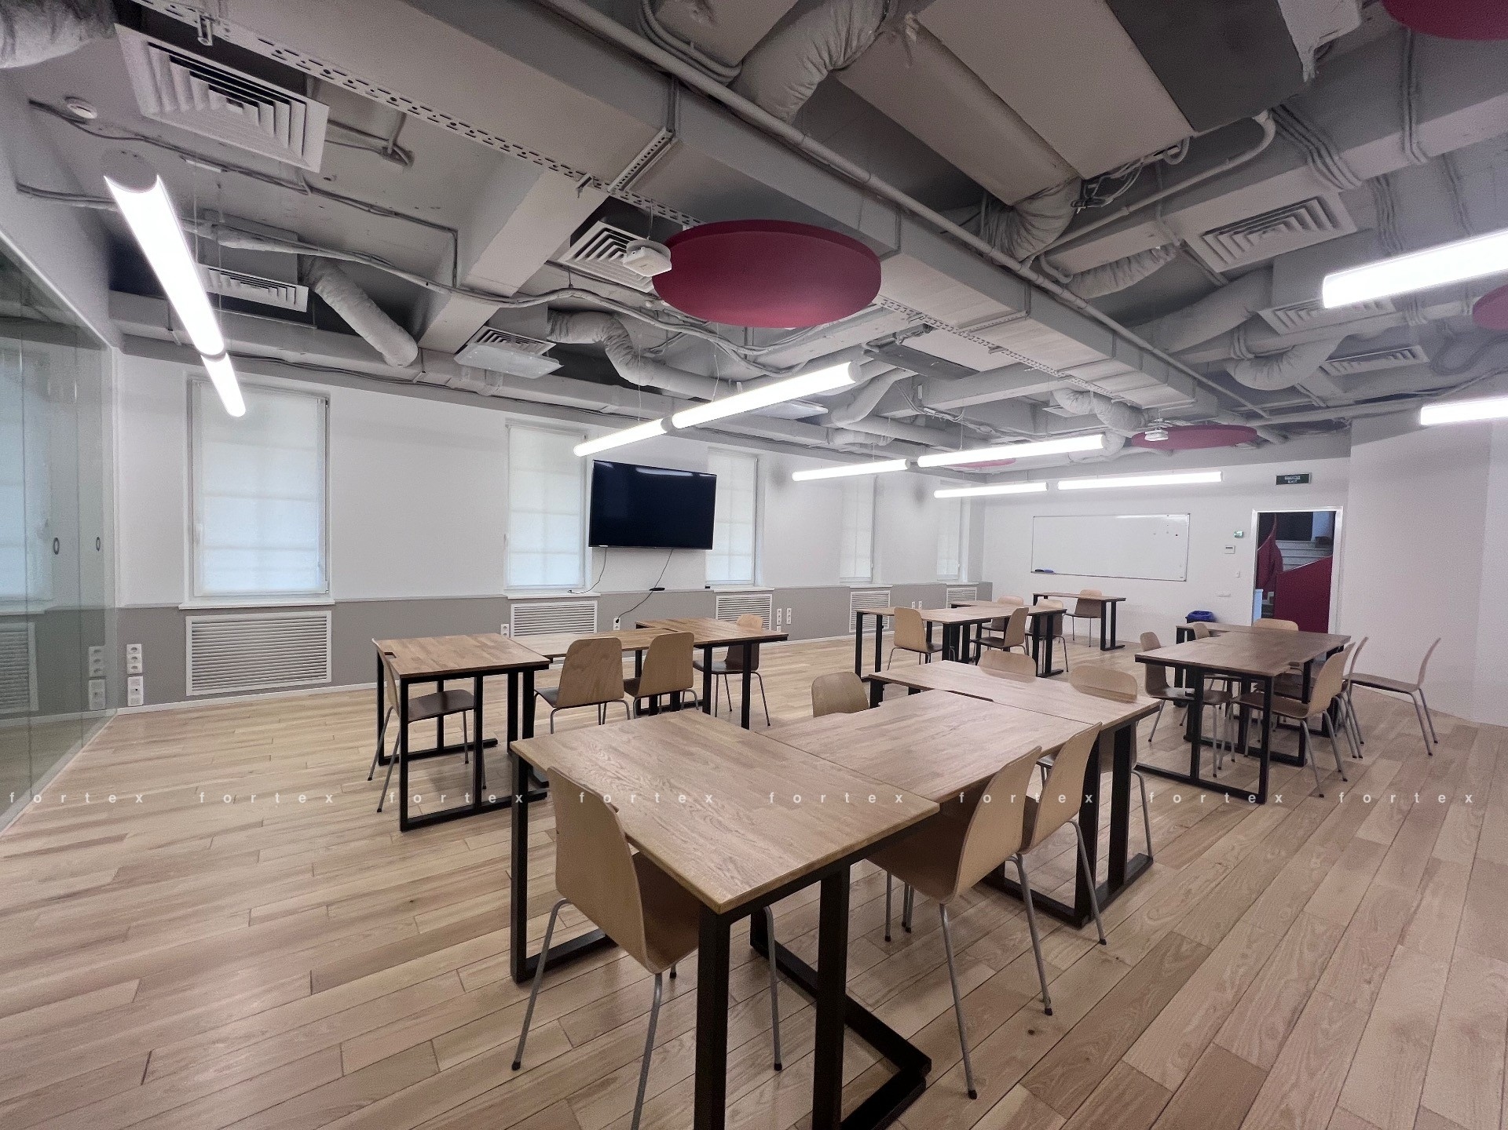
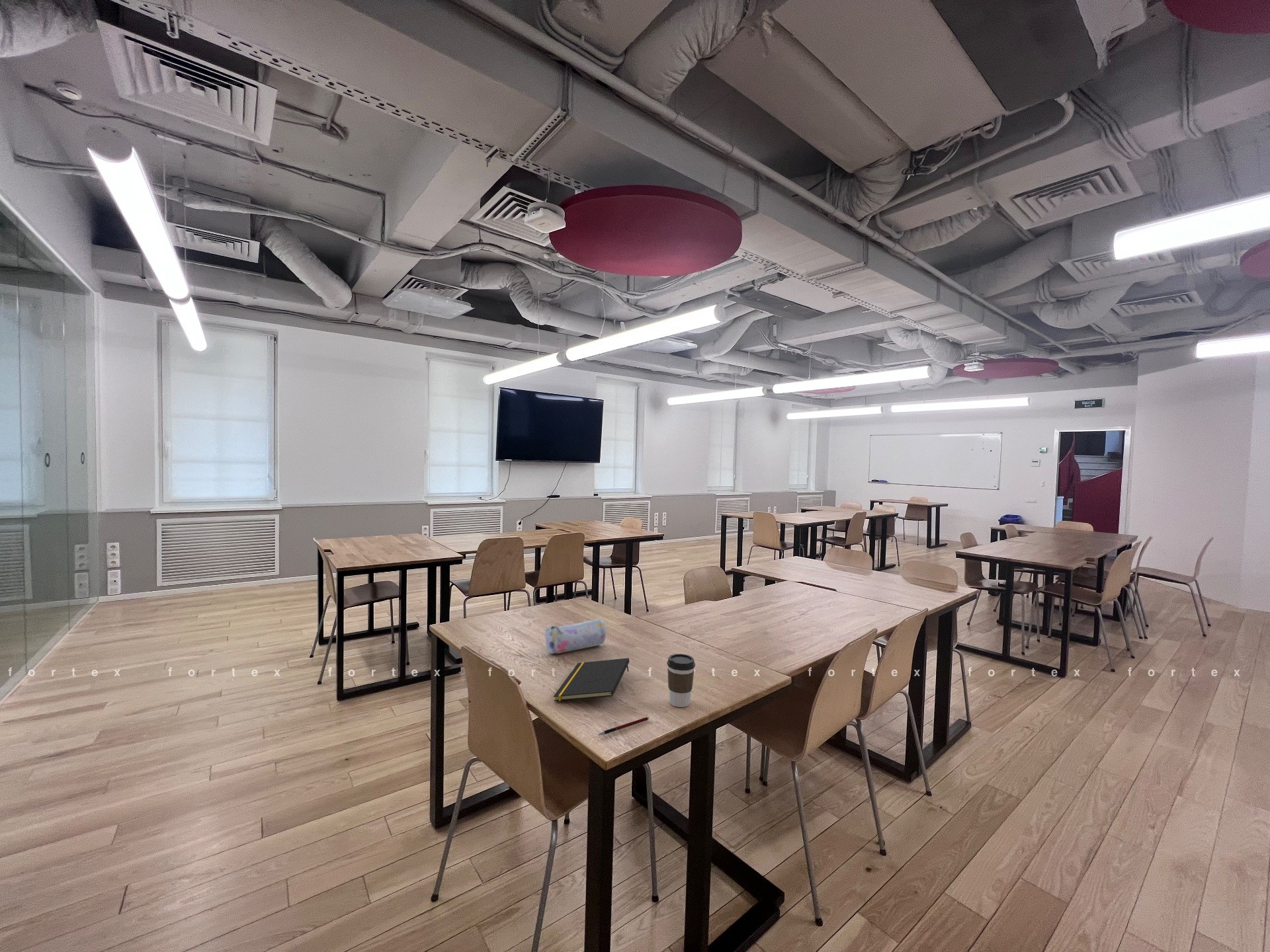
+ coffee cup (680, 680)
+ pencil case (575, 635)
+ notepad (593, 678)
+ pen (624, 726)
